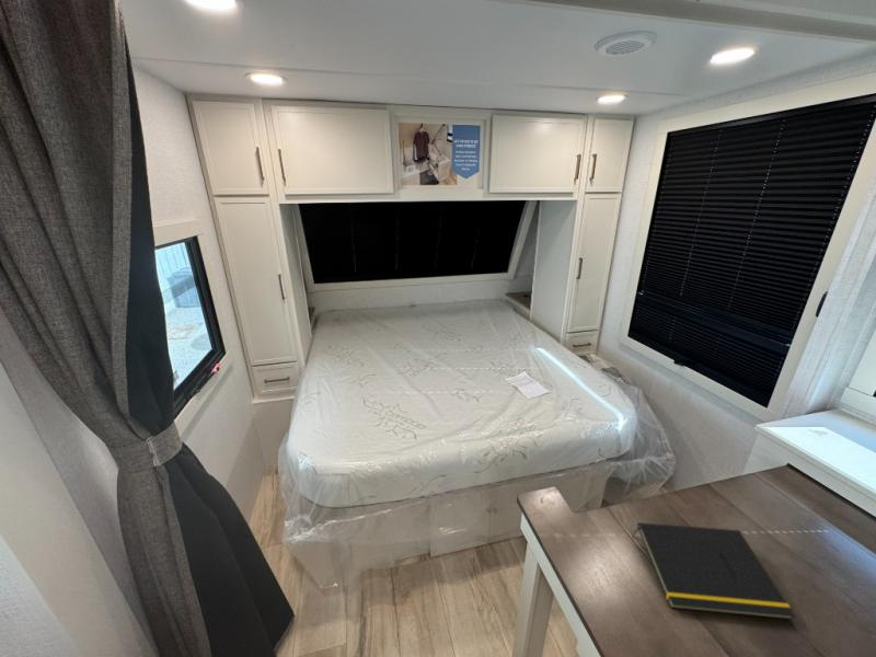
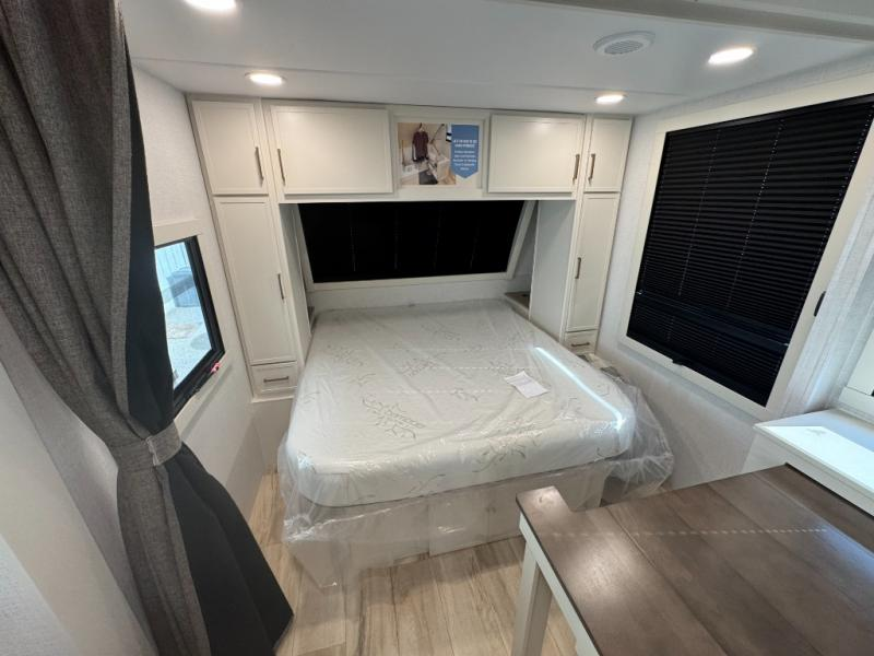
- notepad (707, 565)
